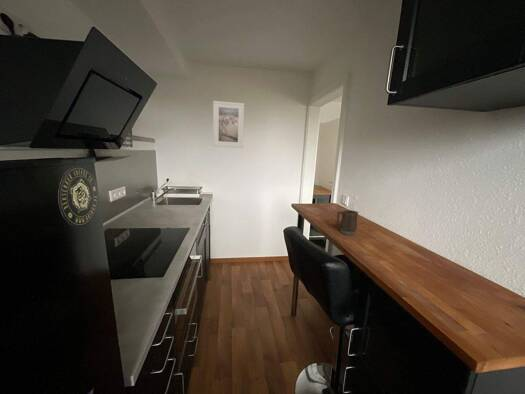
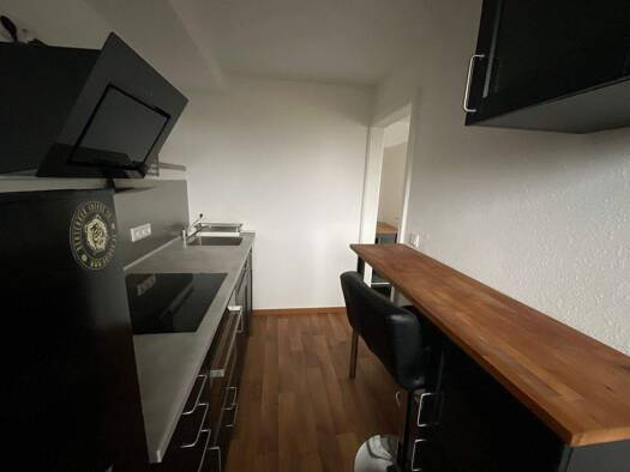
- mug (346, 221)
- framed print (228, 125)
